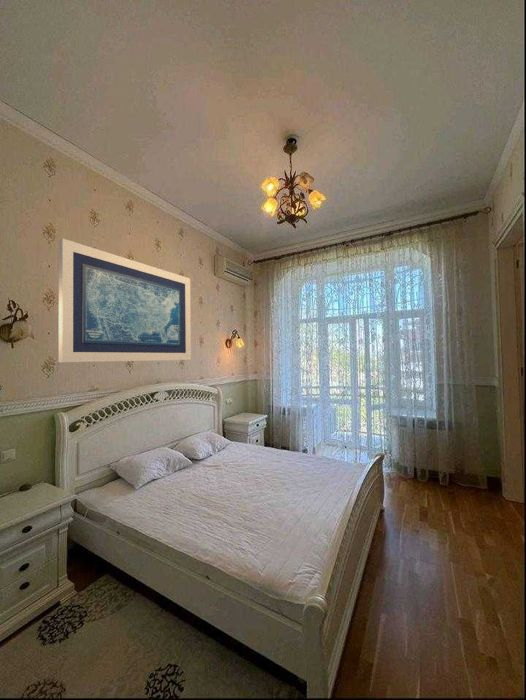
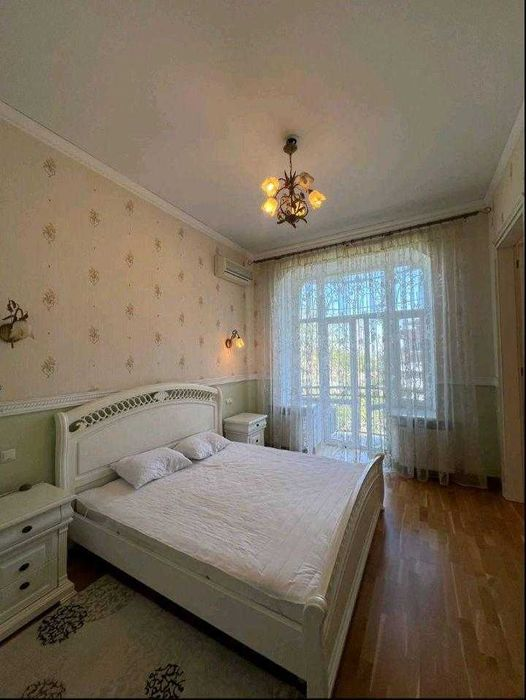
- wall art (138, 311)
